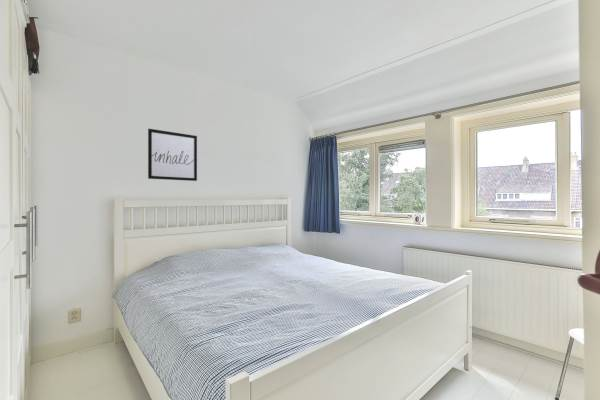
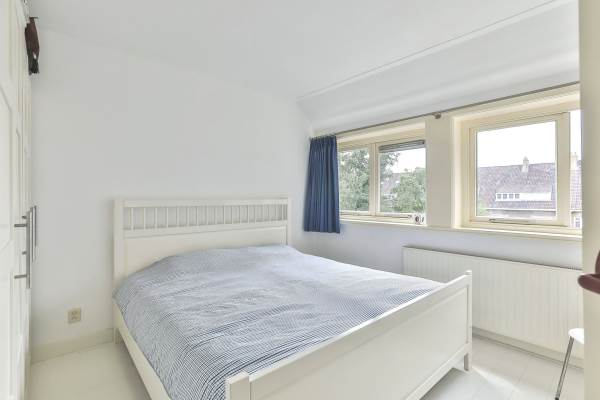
- wall art (173, 156)
